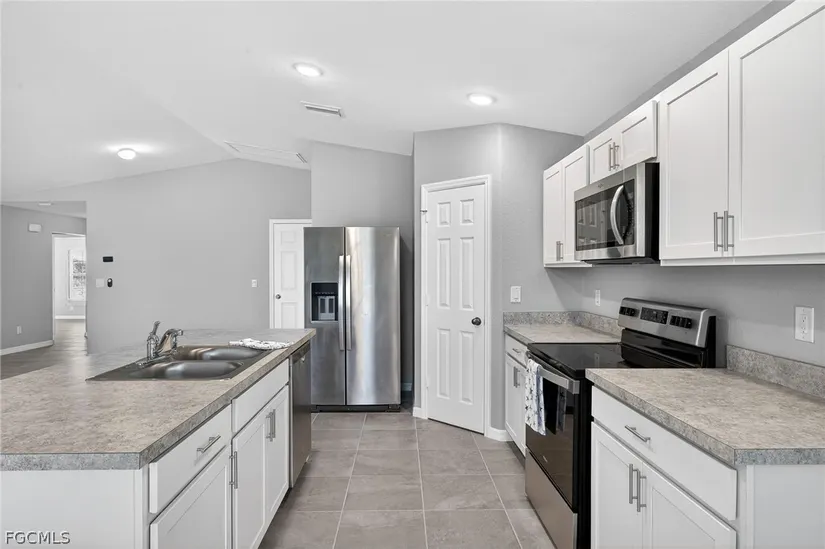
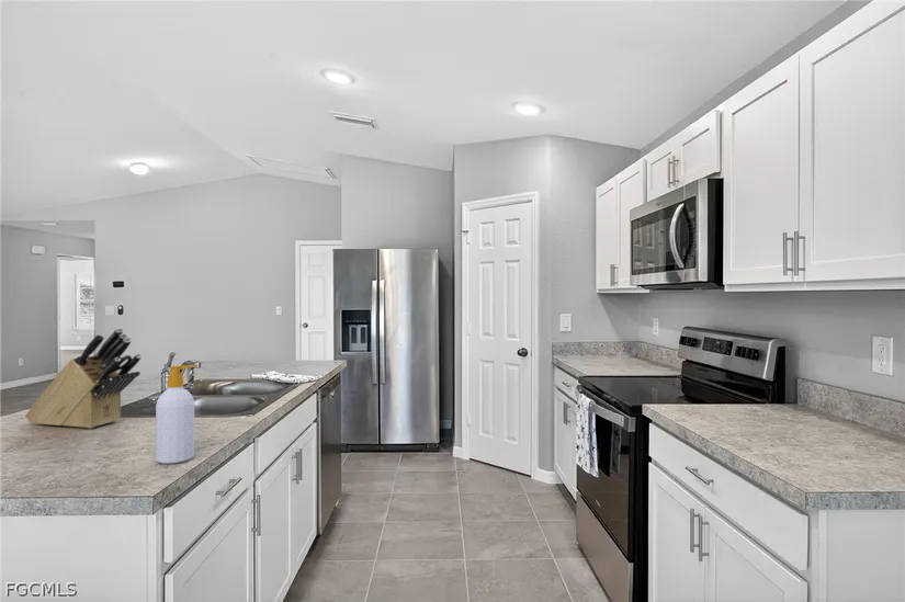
+ knife block (84, 375)
+ soap bottle (177, 411)
